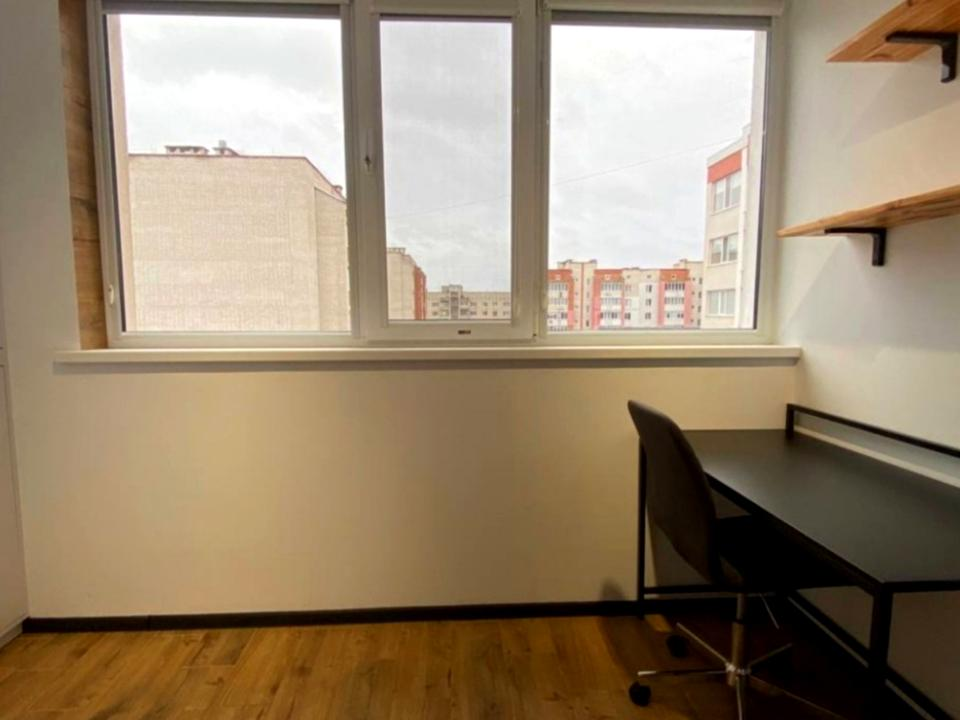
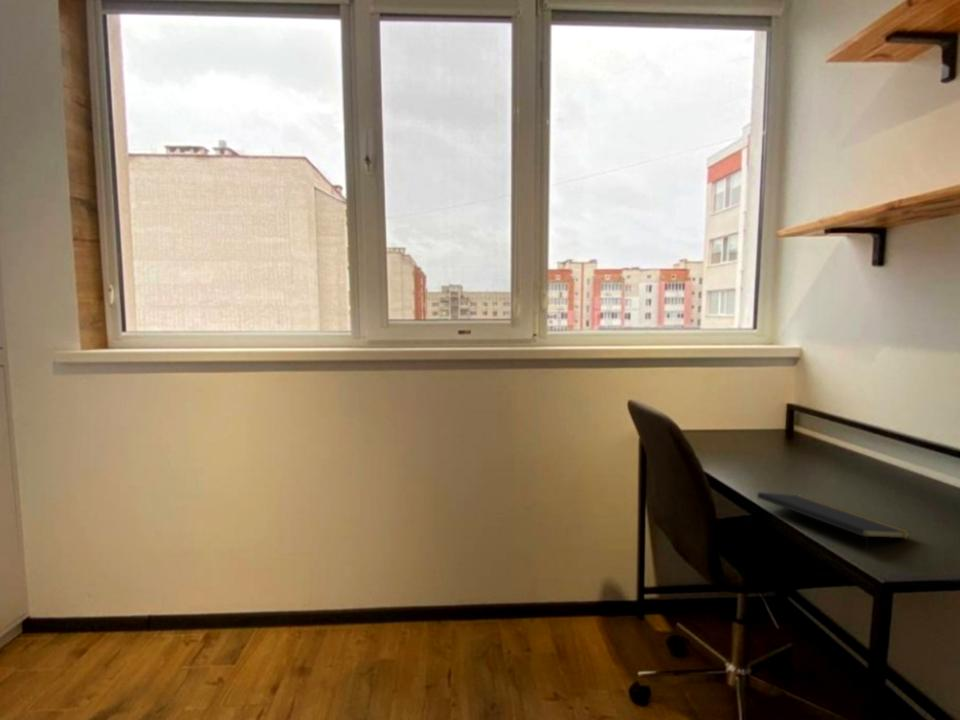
+ notepad (829, 513)
